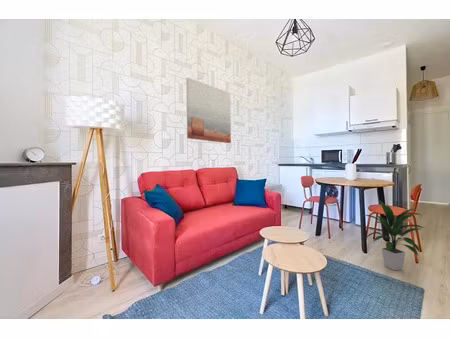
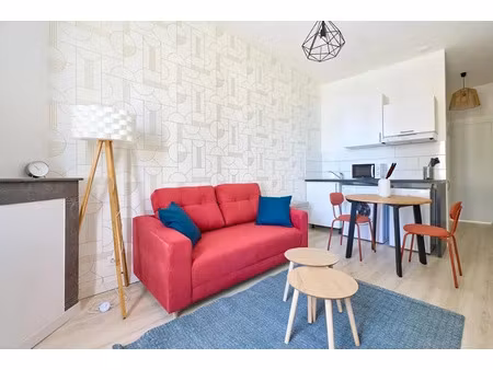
- wall art (210, 113)
- indoor plant (396, 235)
